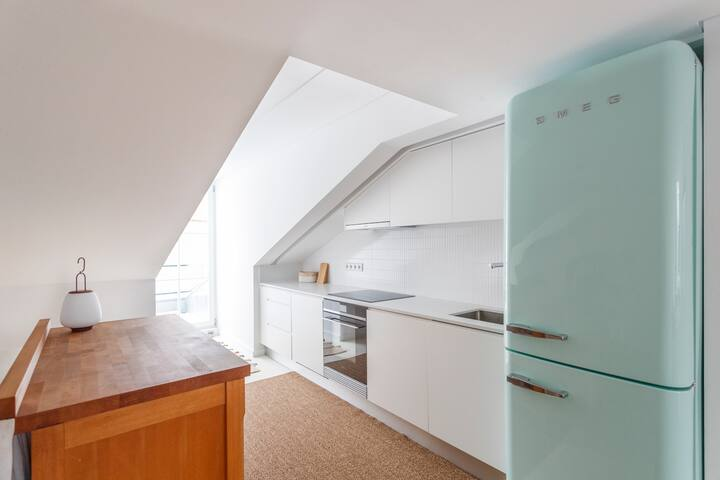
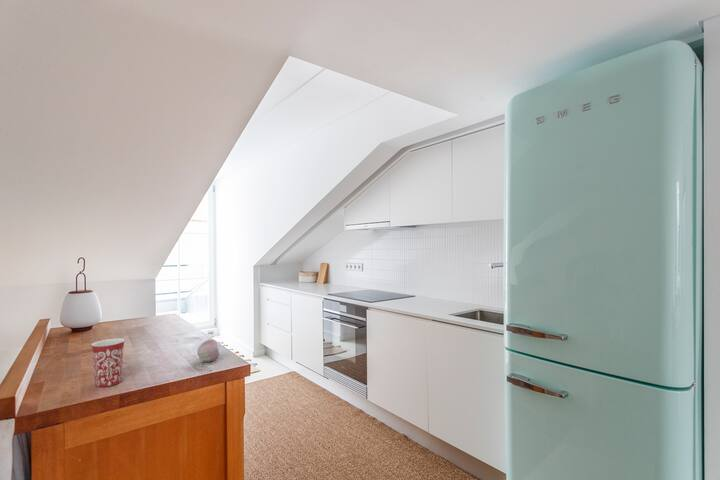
+ mug (108, 361)
+ apple (208, 350)
